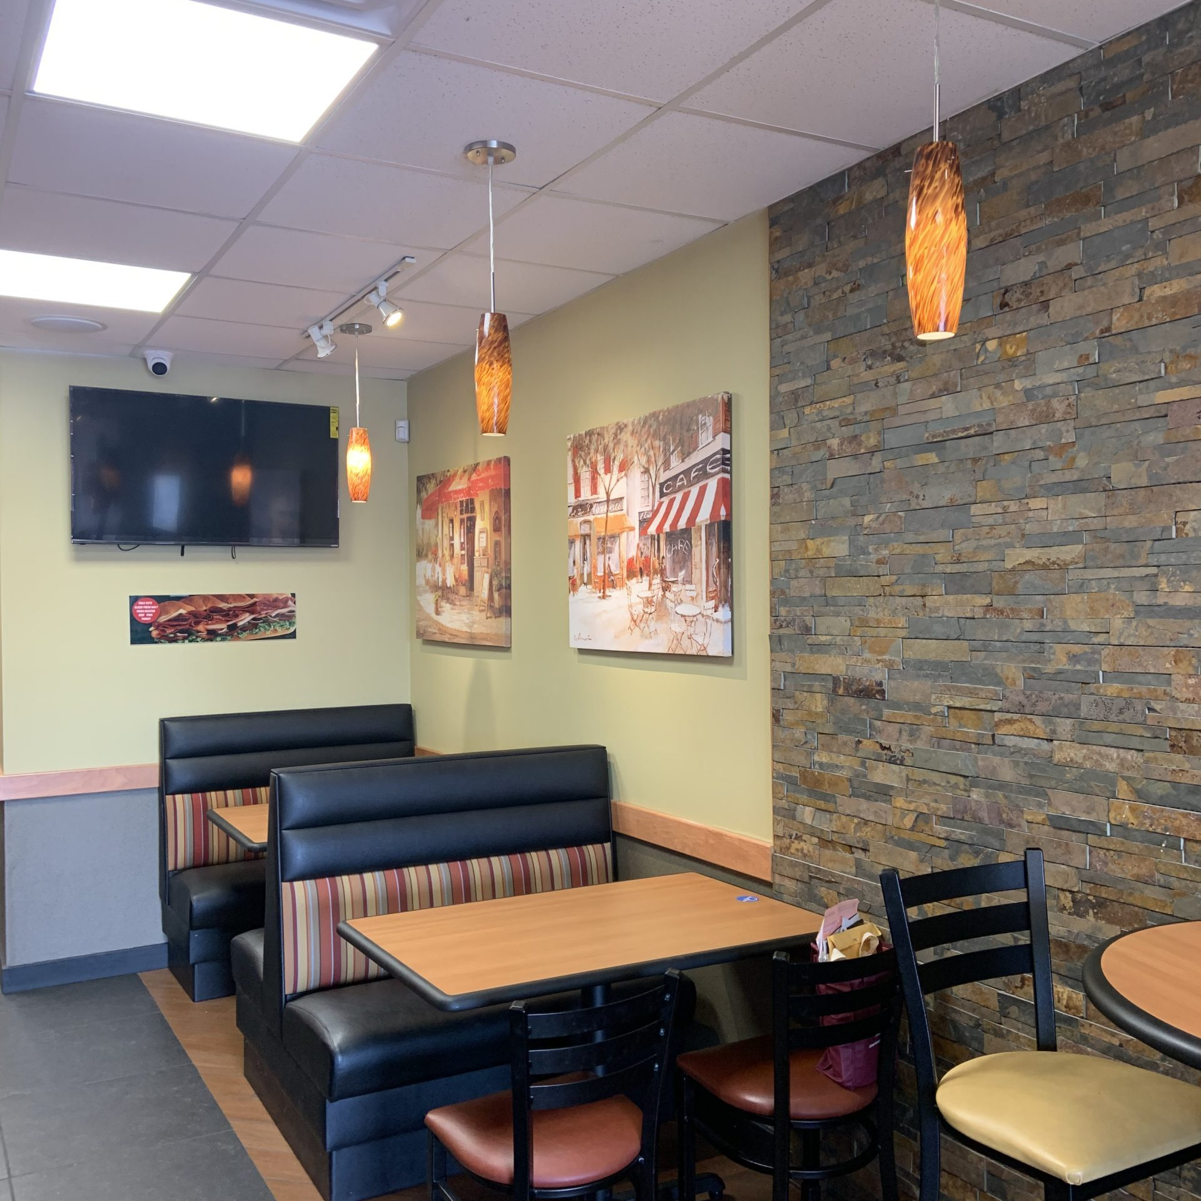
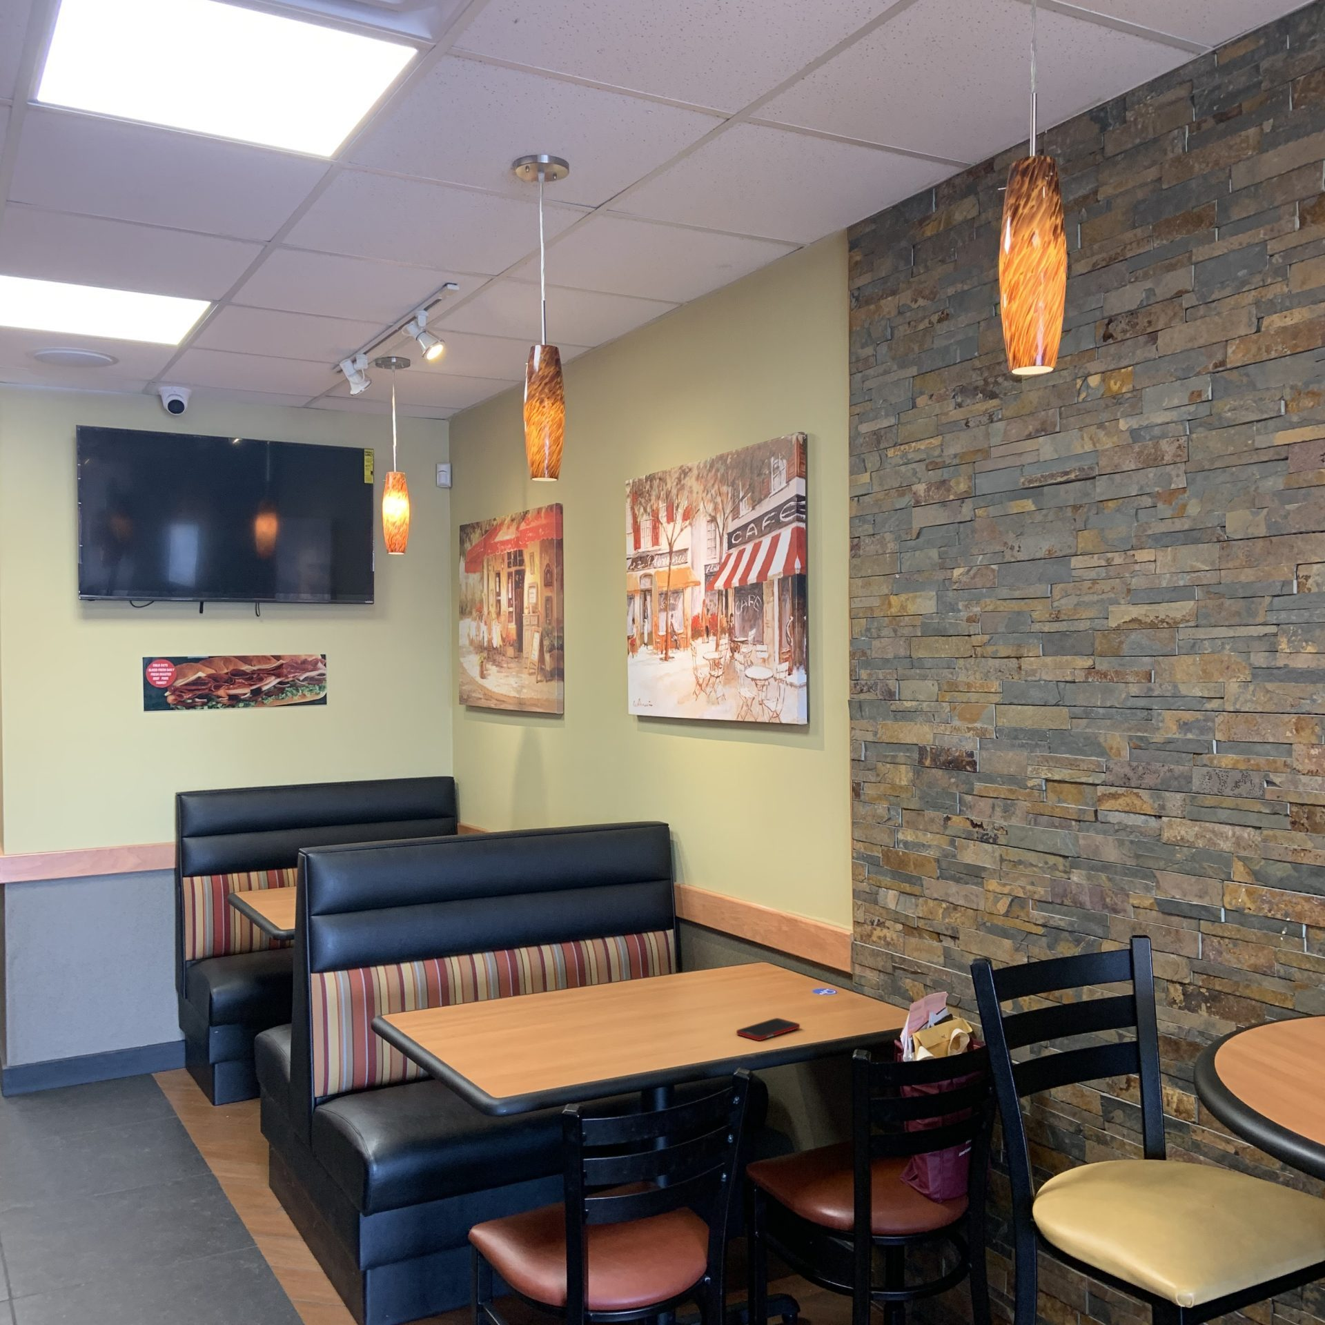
+ cell phone (768, 1029)
